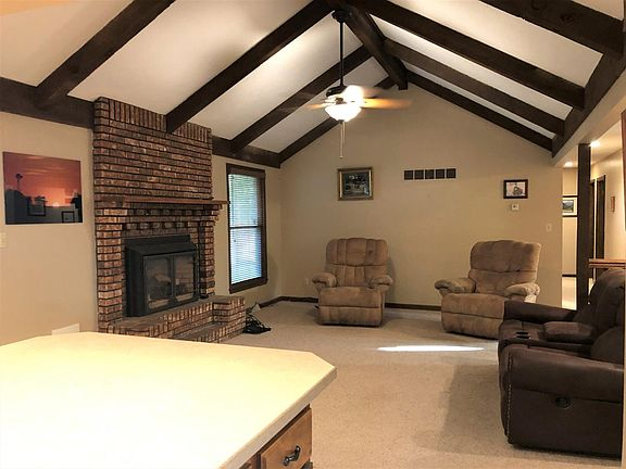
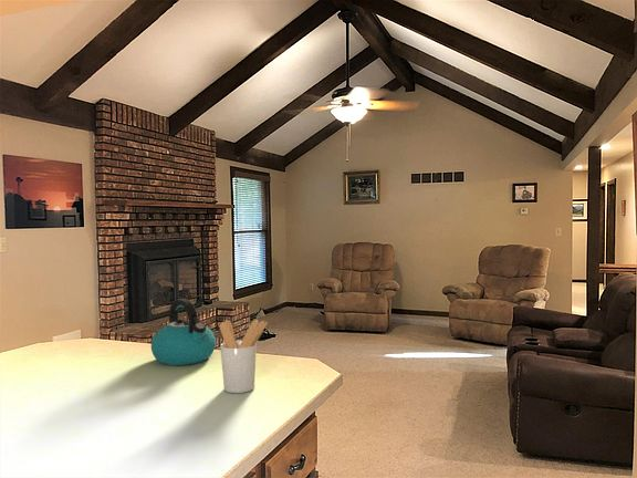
+ utensil holder (244, 353)
+ kettle (185, 329)
